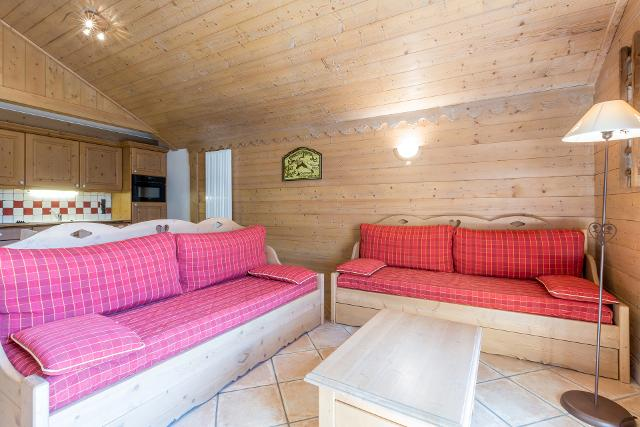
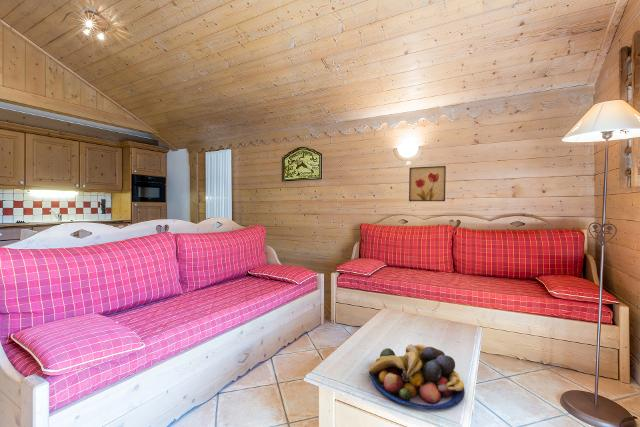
+ fruit bowl (415, 365)
+ wall art (427, 184)
